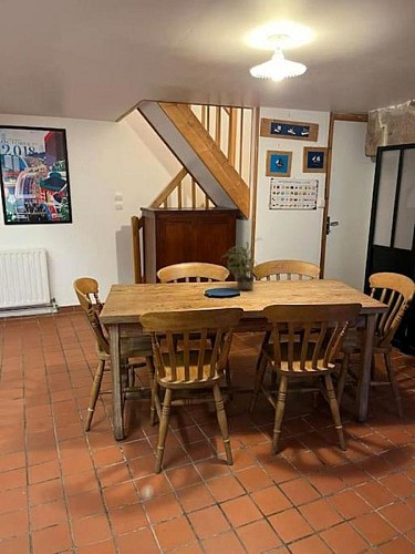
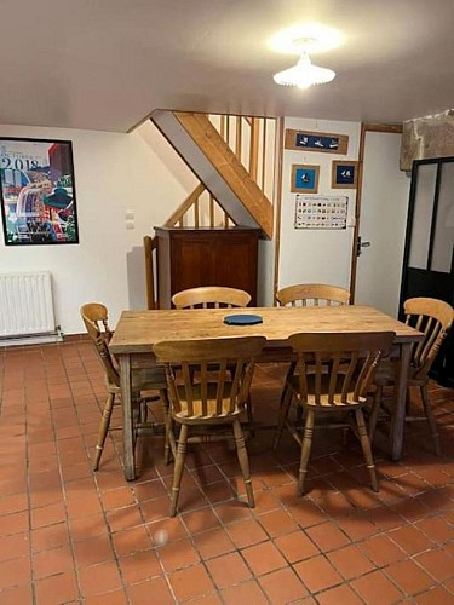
- potted plant (242, 264)
